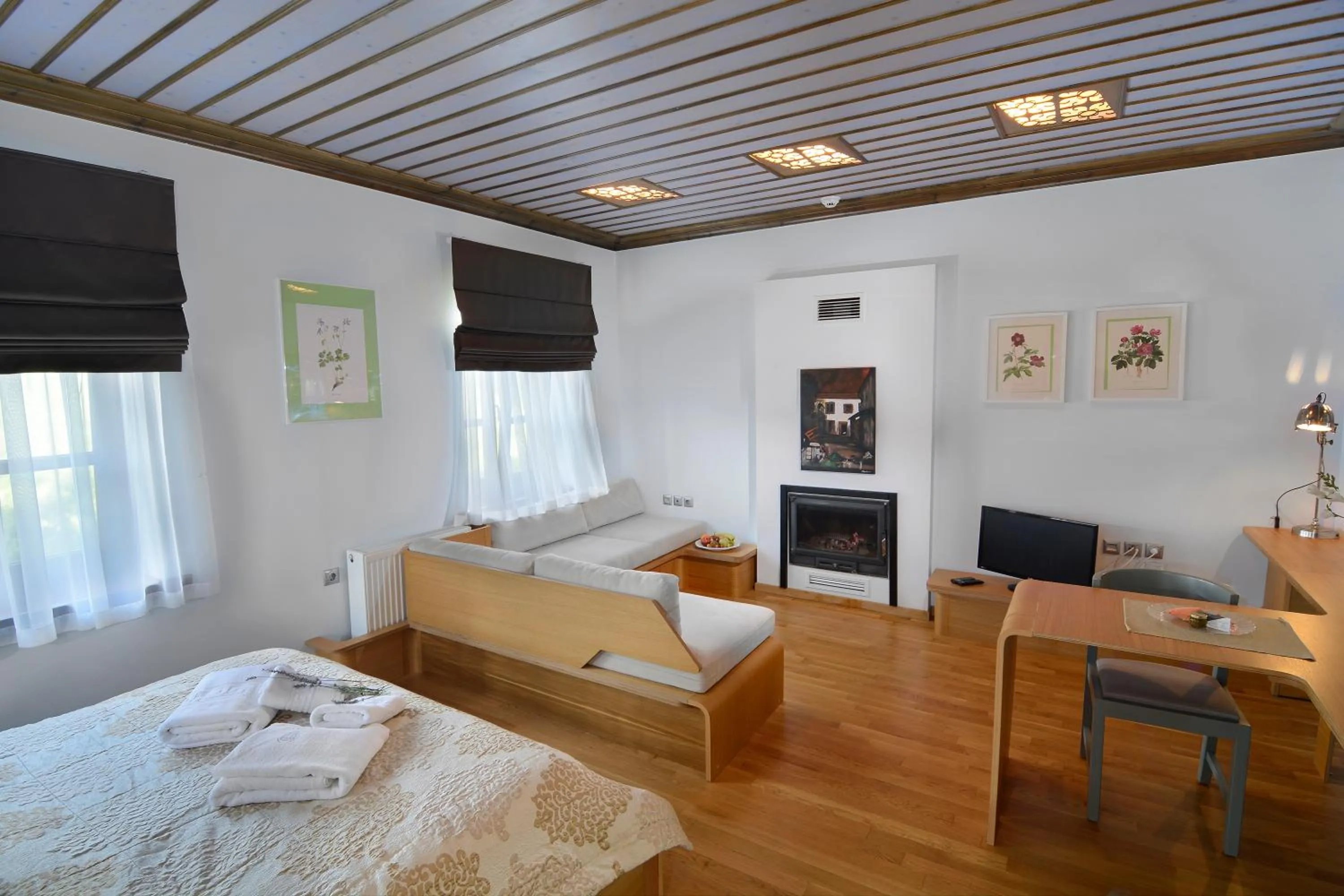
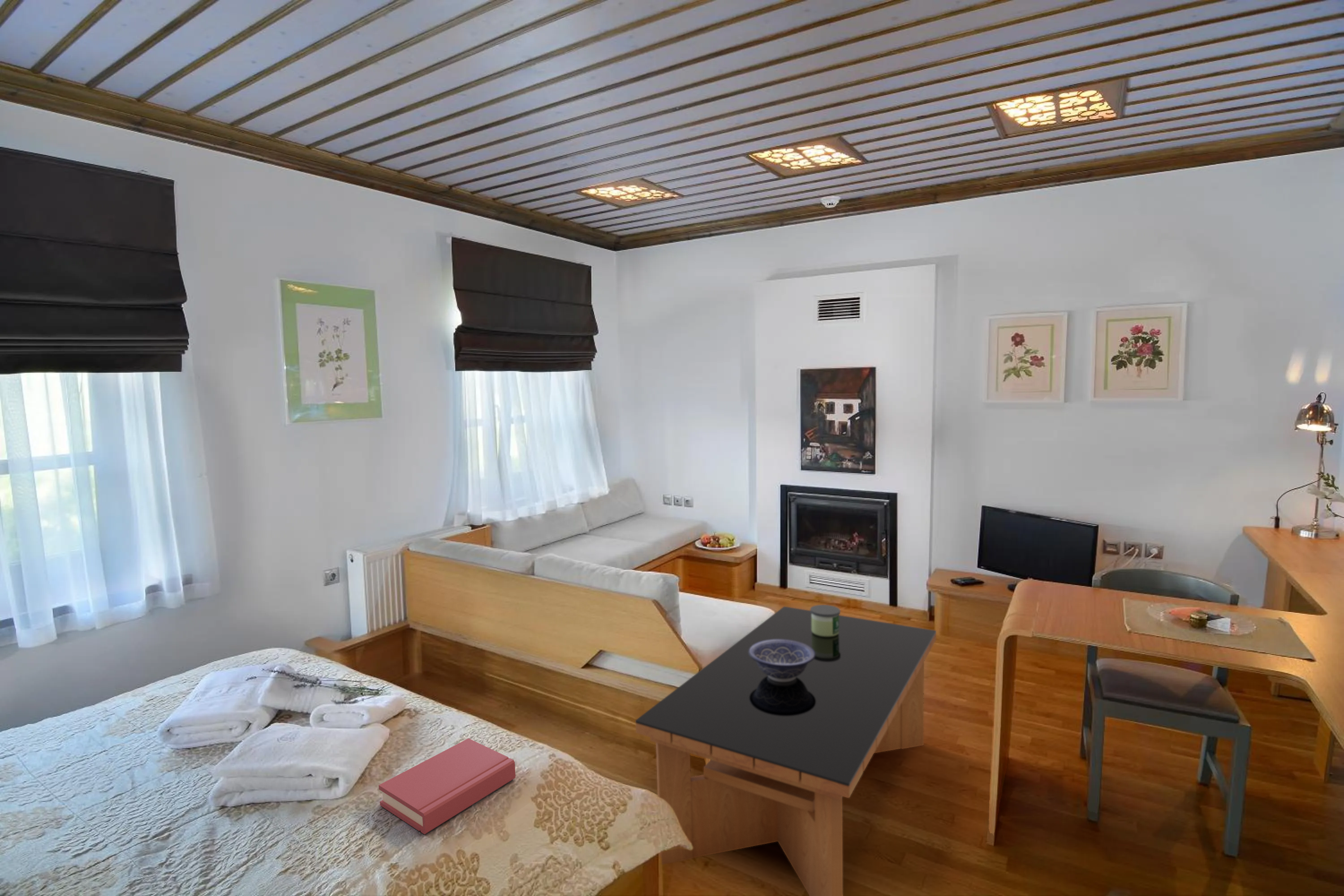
+ hardback book (449, 782)
+ decorative bowl (782, 663)
+ coffee table (807, 732)
+ candle (825, 620)
